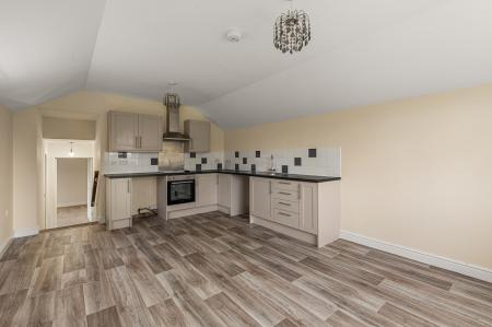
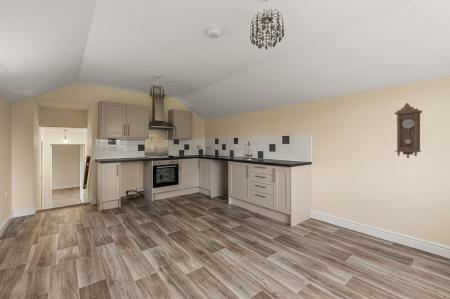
+ pendulum clock (408, 131)
